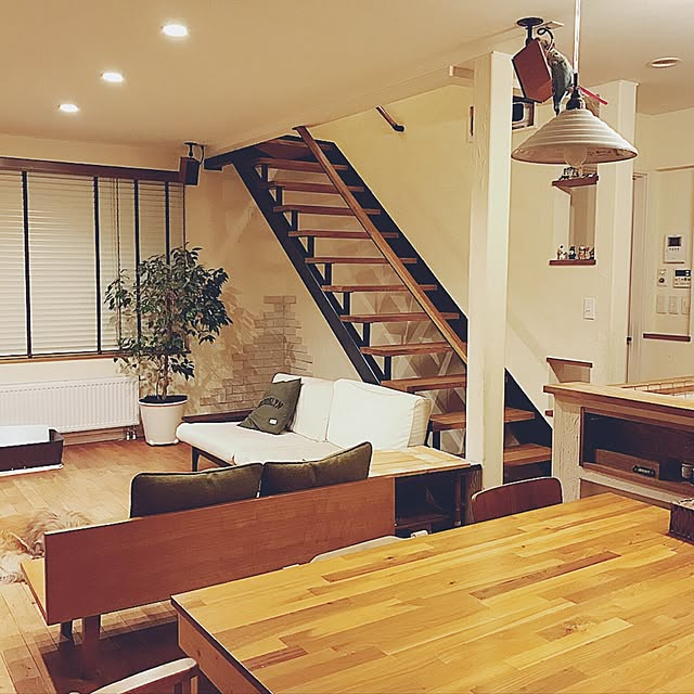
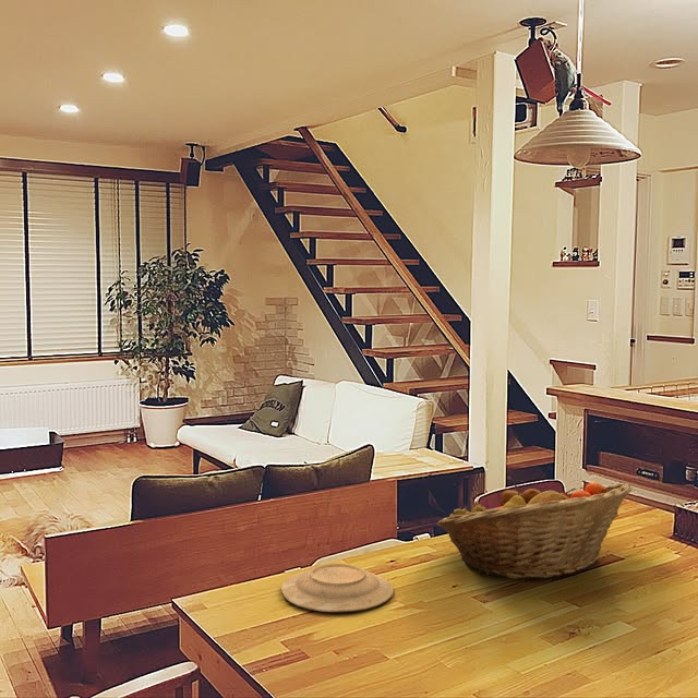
+ plate (337, 581)
+ fruit basket (535, 520)
